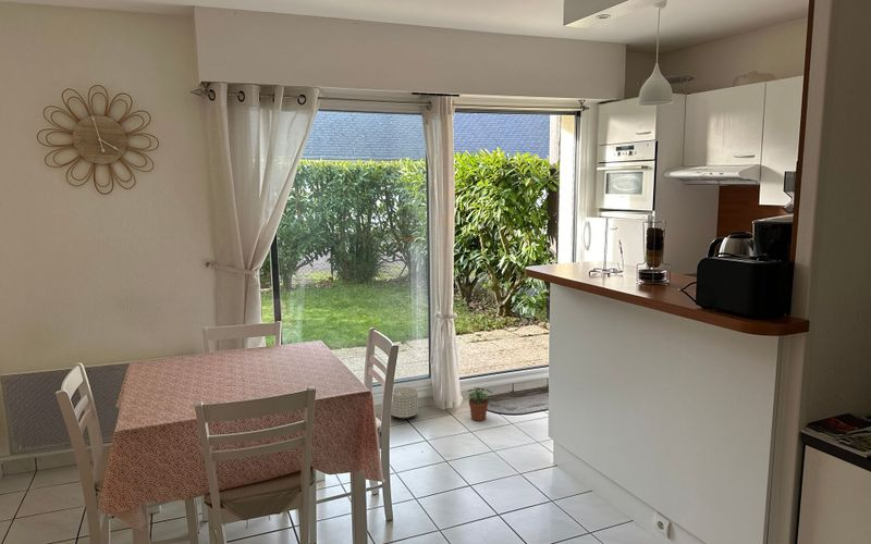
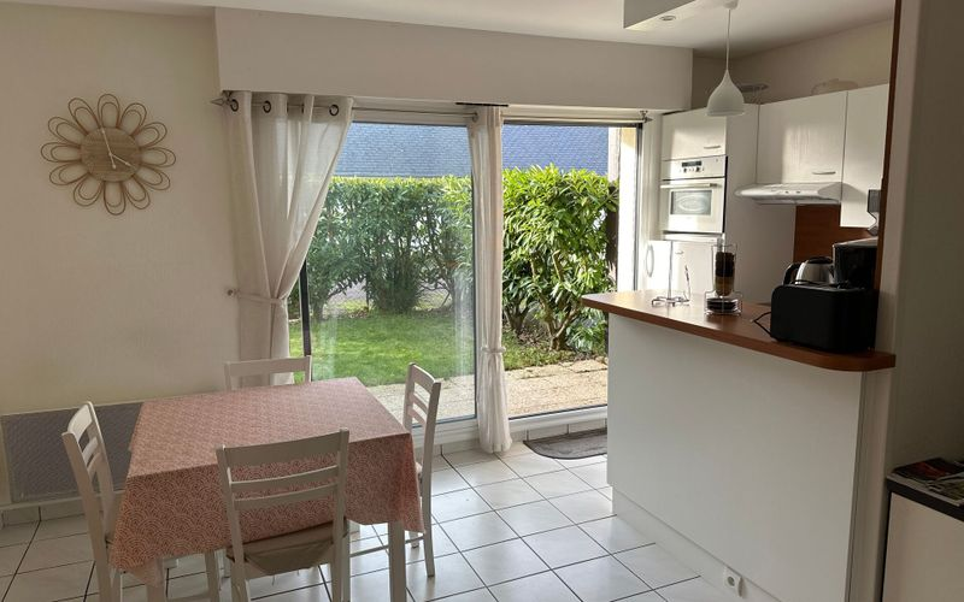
- planter (403, 404)
- potted plant (479, 404)
